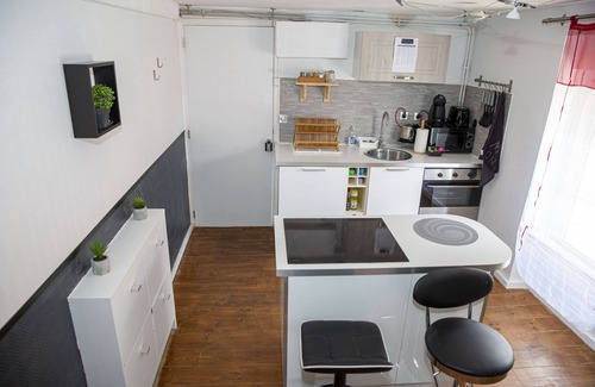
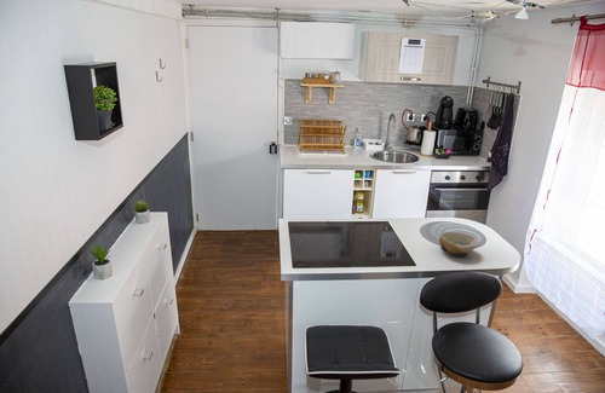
+ bowl (456, 244)
